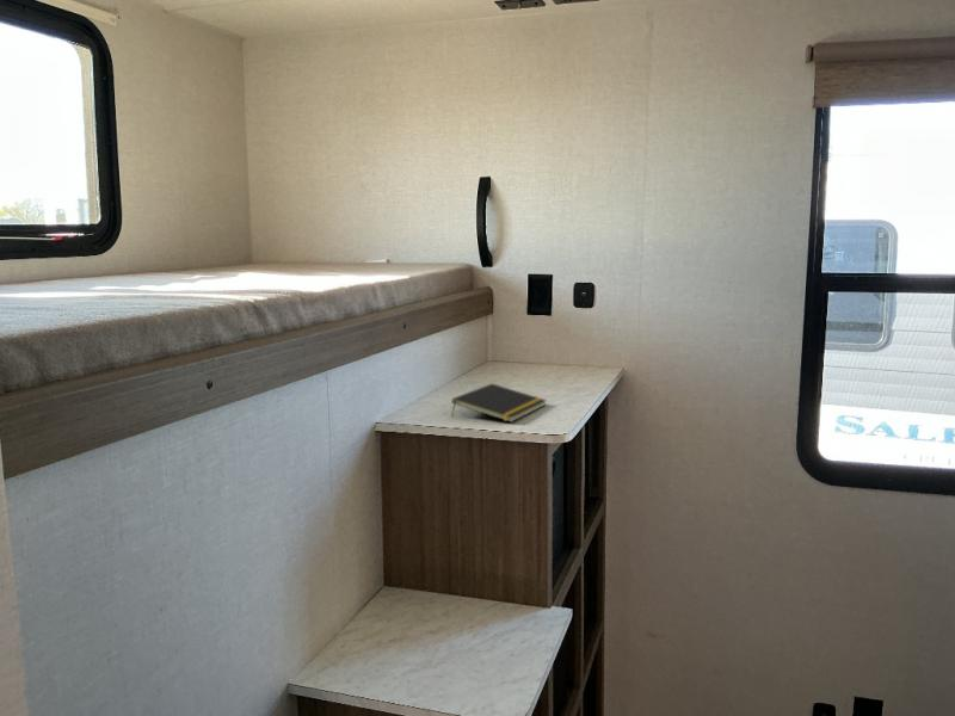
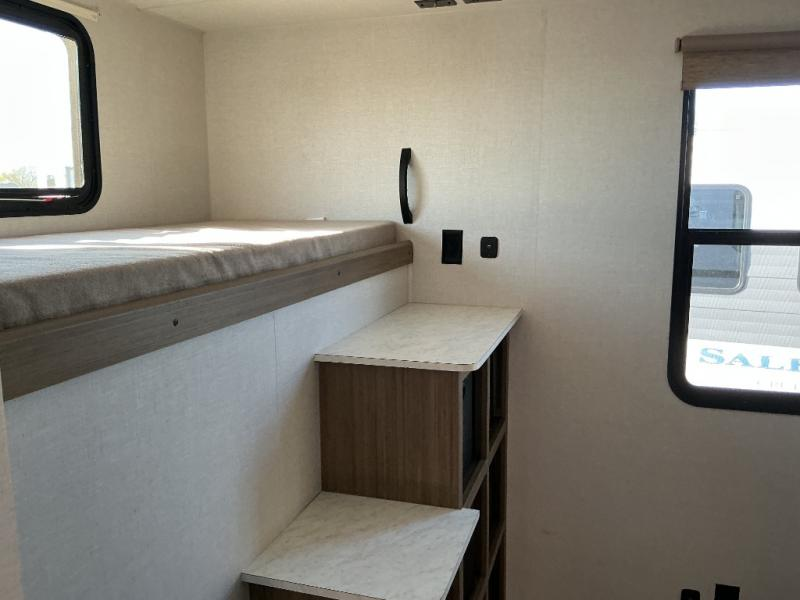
- notepad (500, 401)
